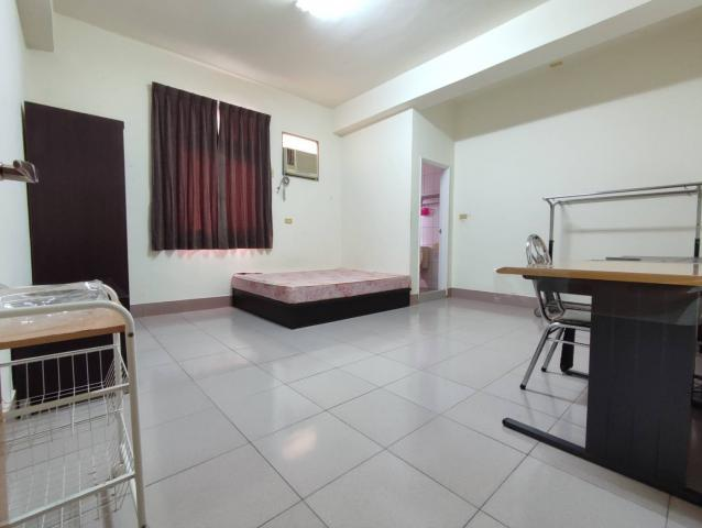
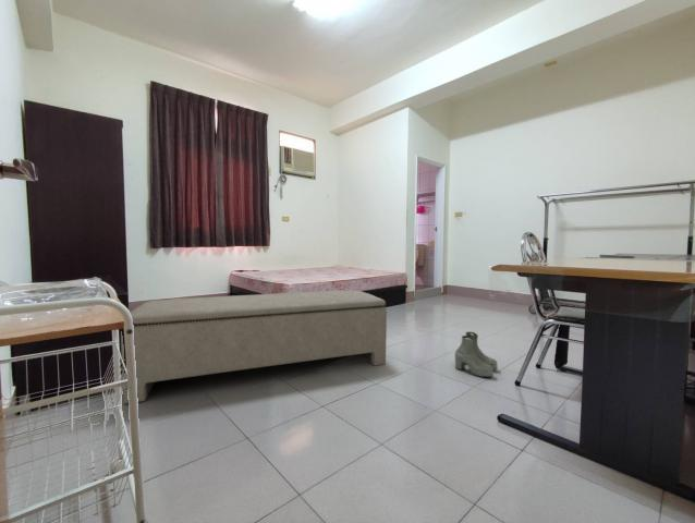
+ bench (269, 332)
+ boots (476, 352)
